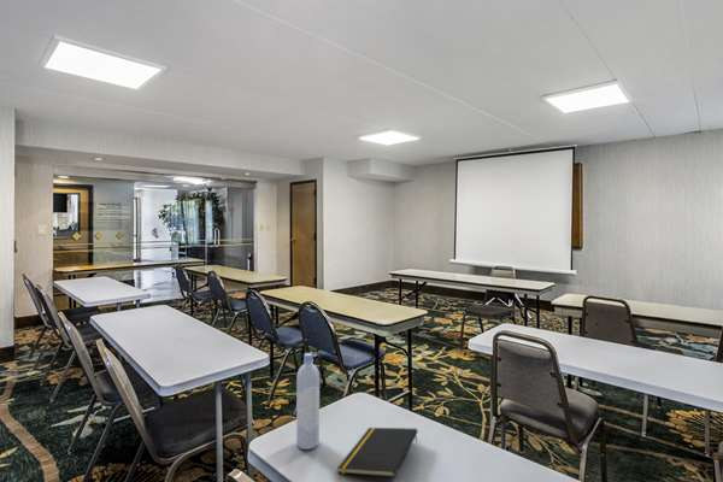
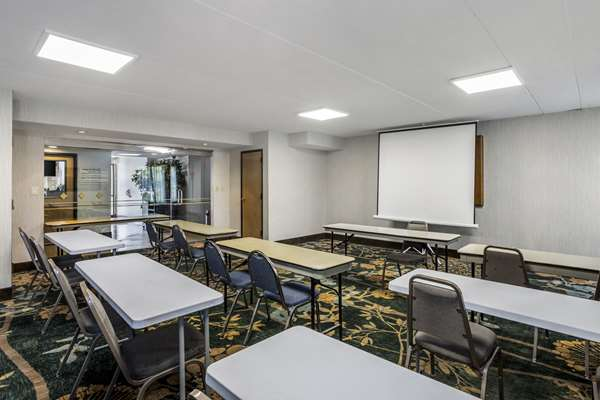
- bottle (307, 399)
- notepad (380, 448)
